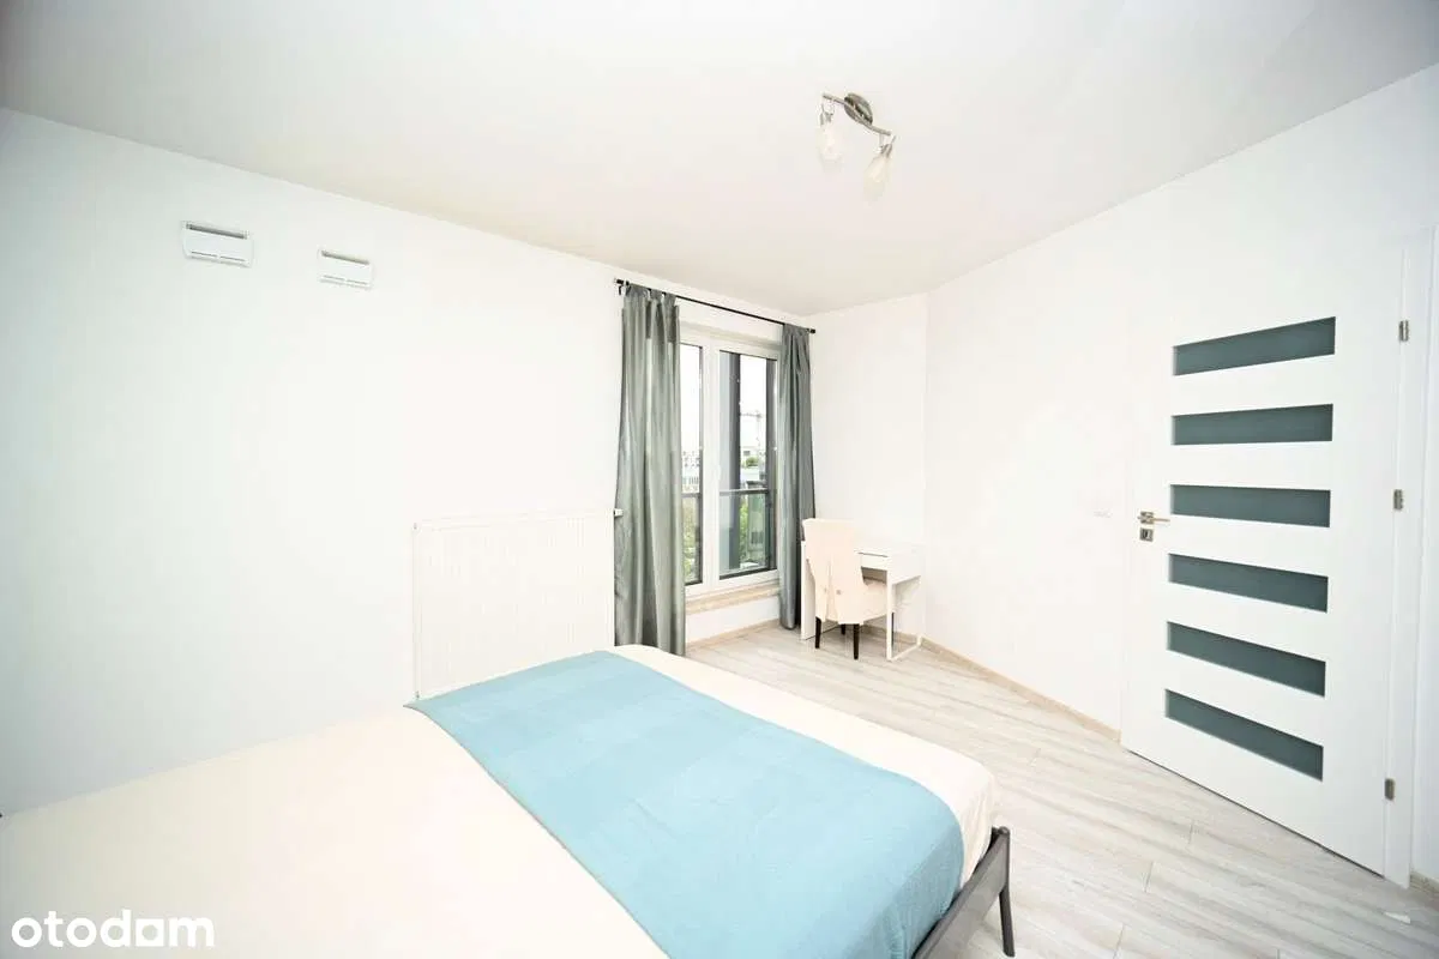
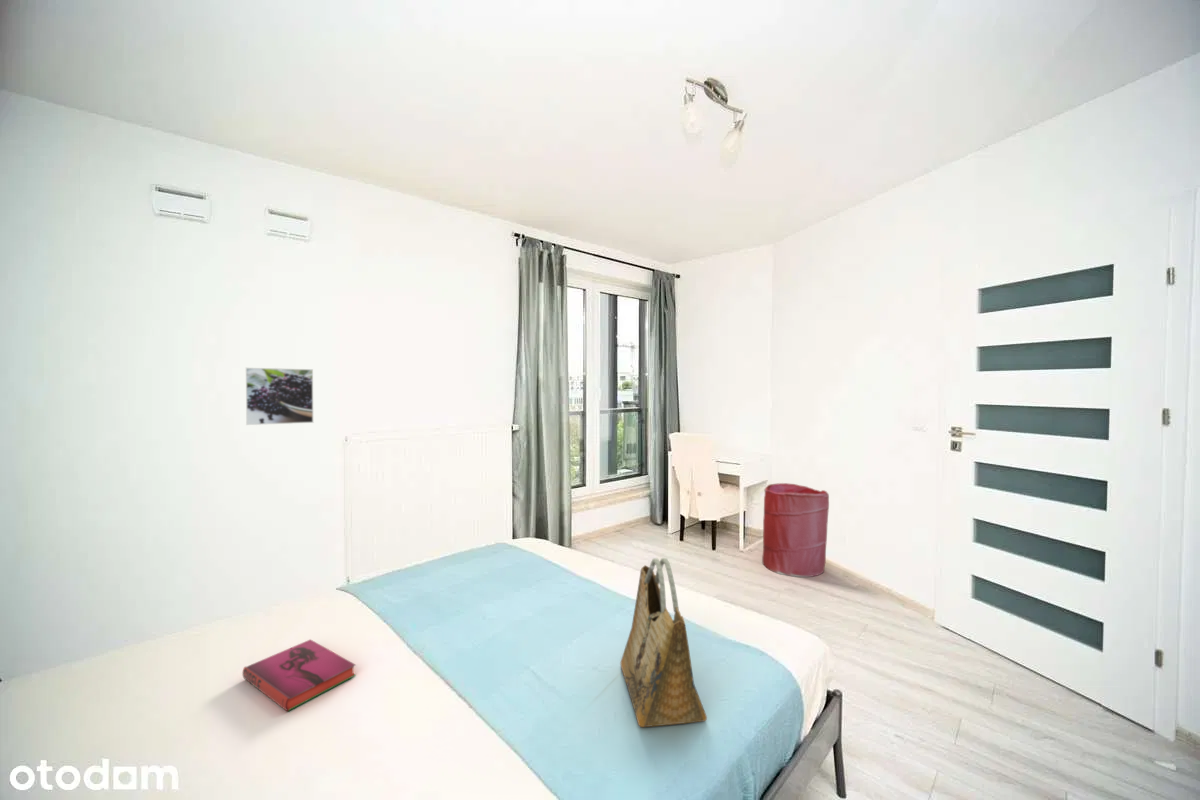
+ grocery bag (659, 624)
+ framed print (280, 396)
+ laundry hamper (795, 526)
+ hardback book (299, 671)
